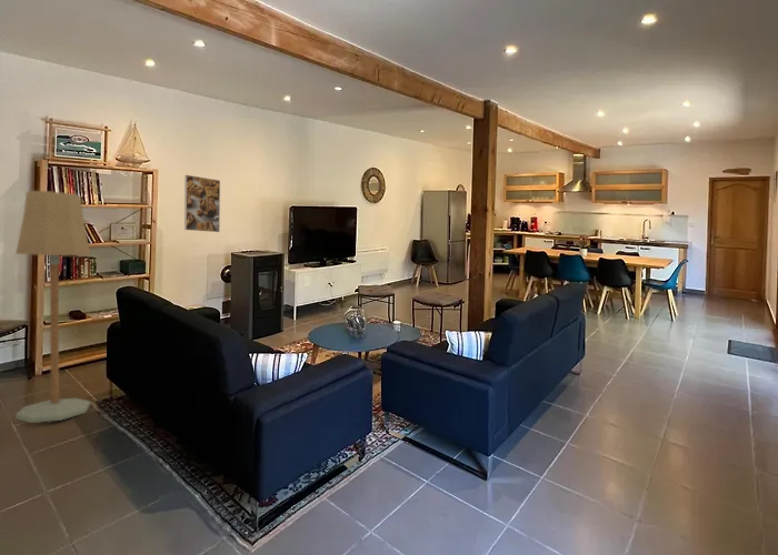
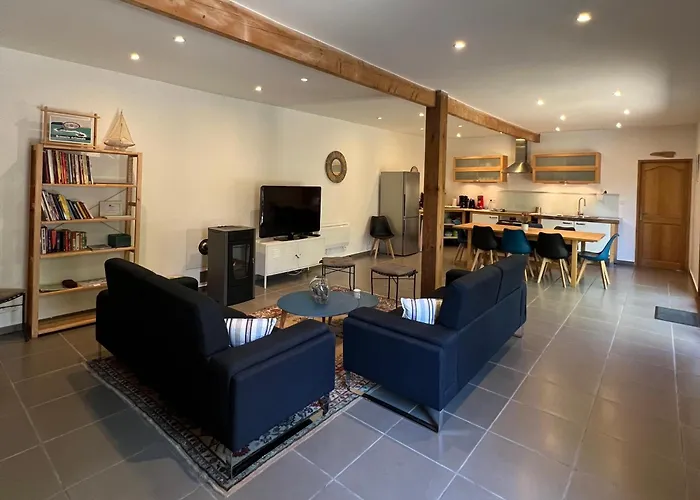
- floor lamp (54, 303)
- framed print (202, 204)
